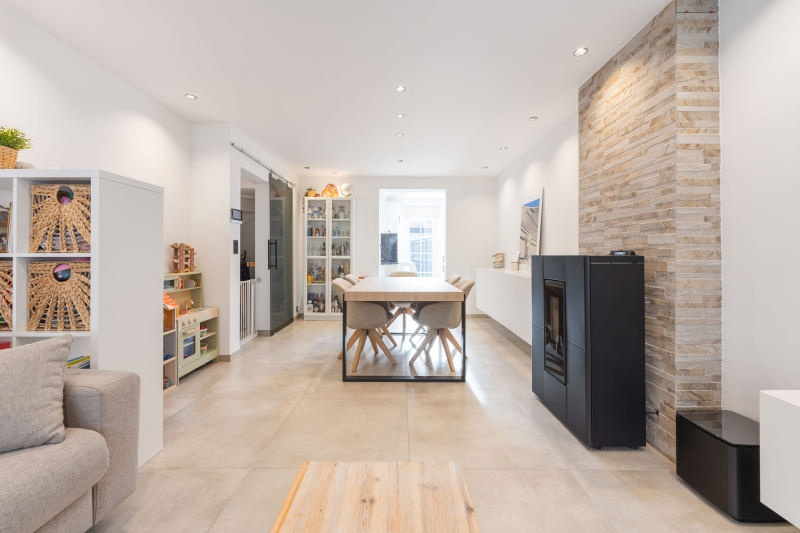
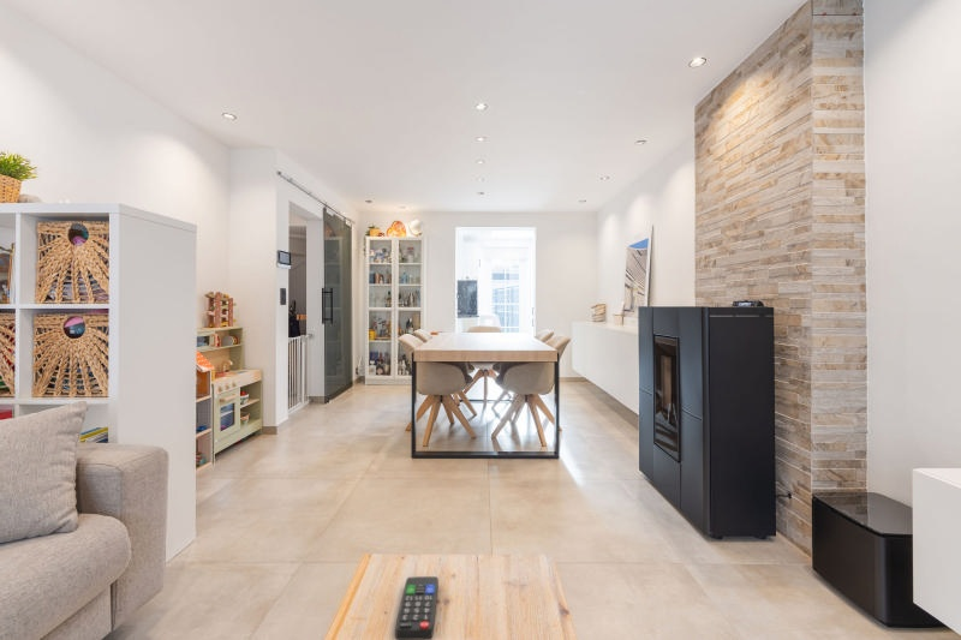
+ remote control (418, 604)
